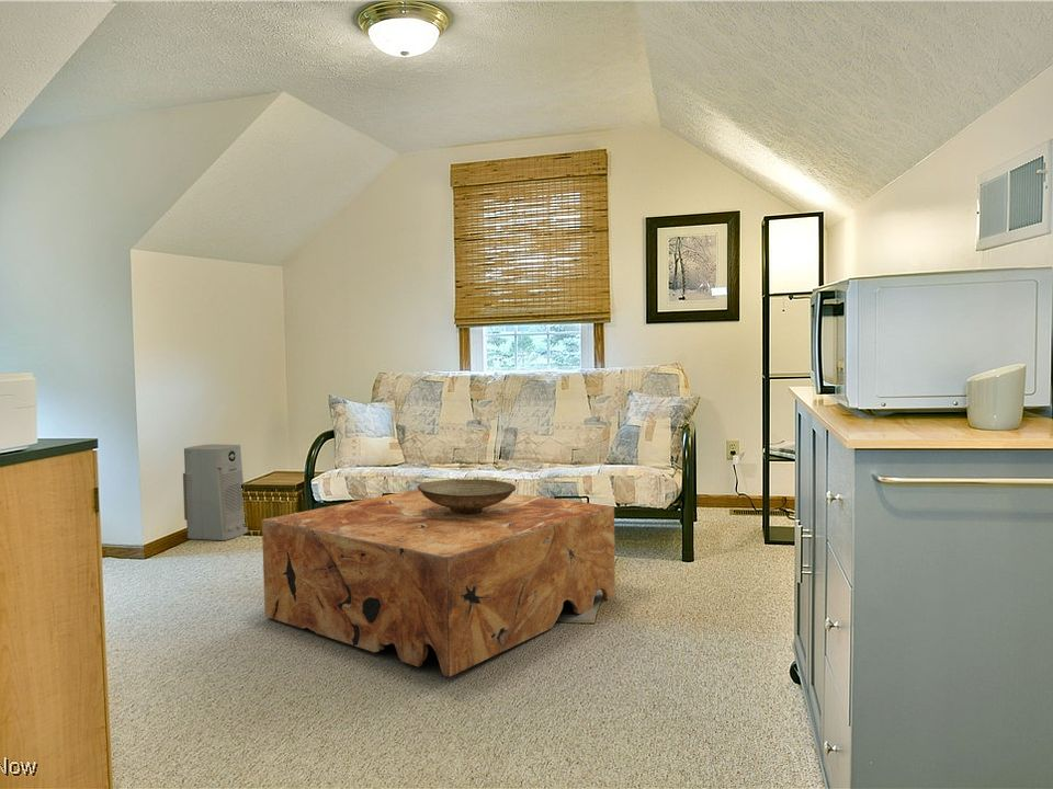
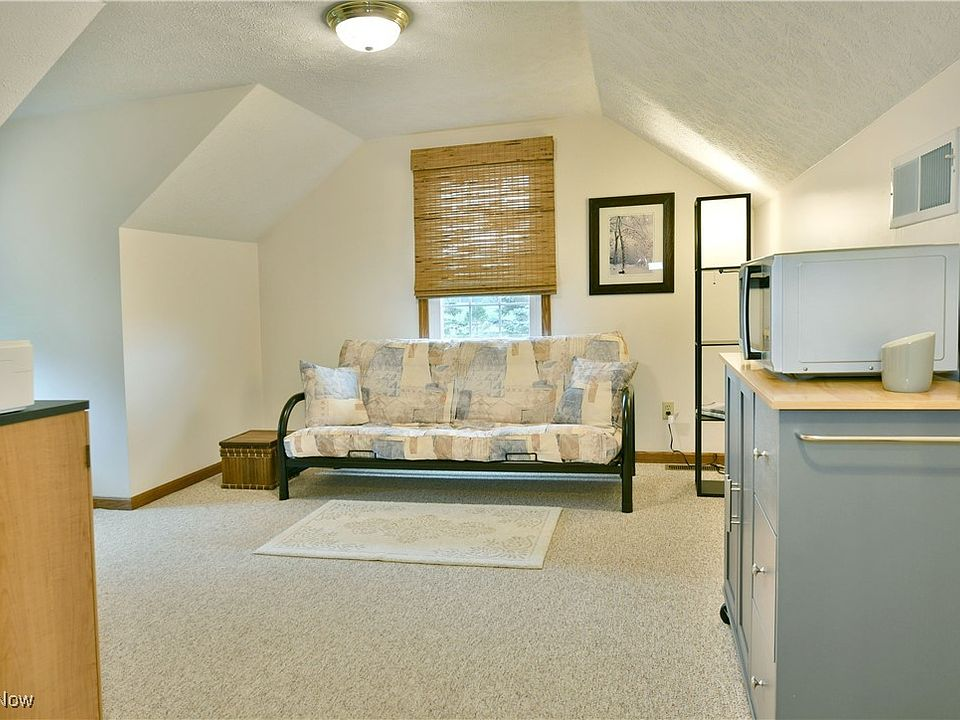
- decorative bowl (466, 498)
- air purifier (214, 490)
- coffee table (443, 559)
